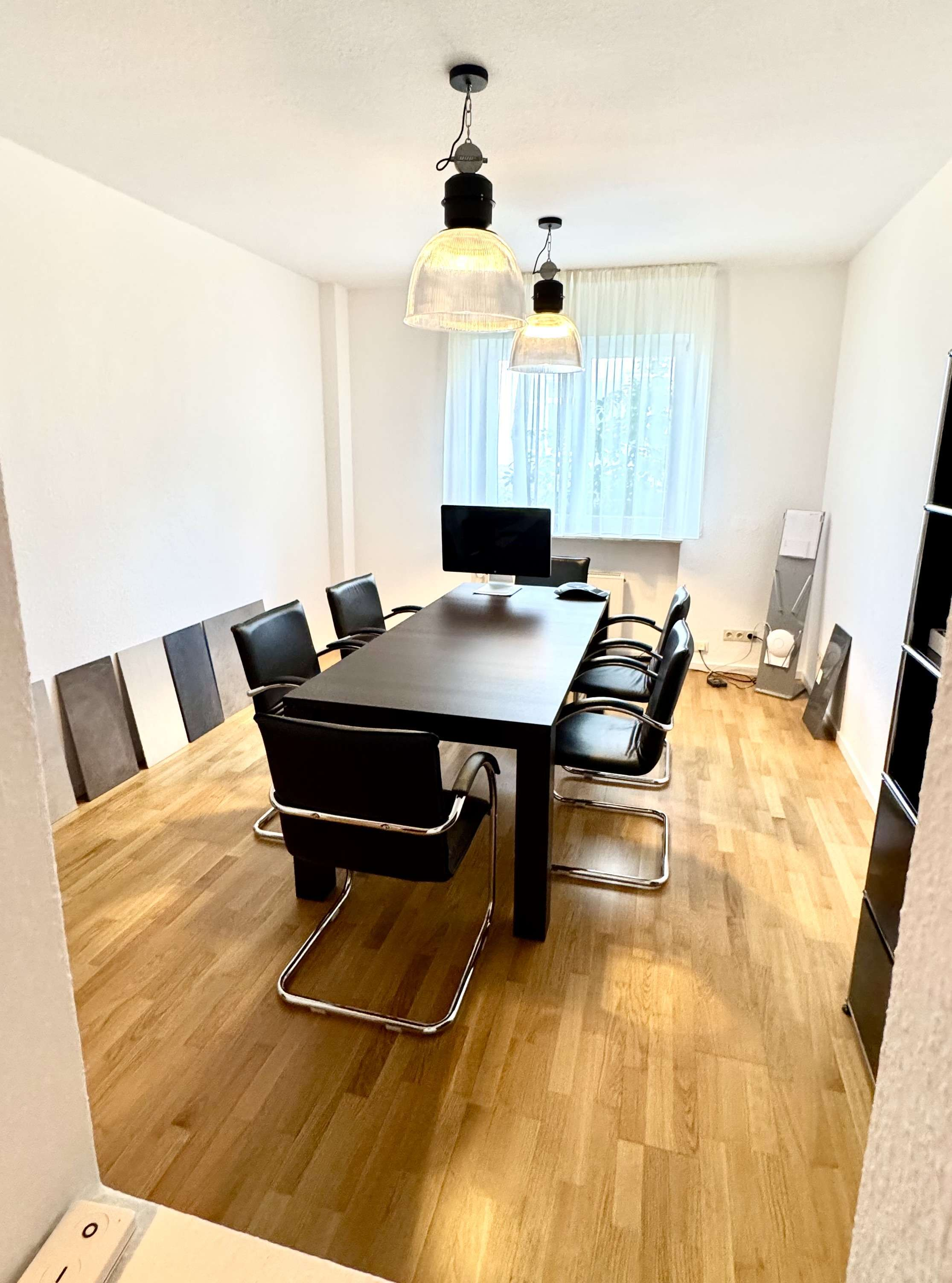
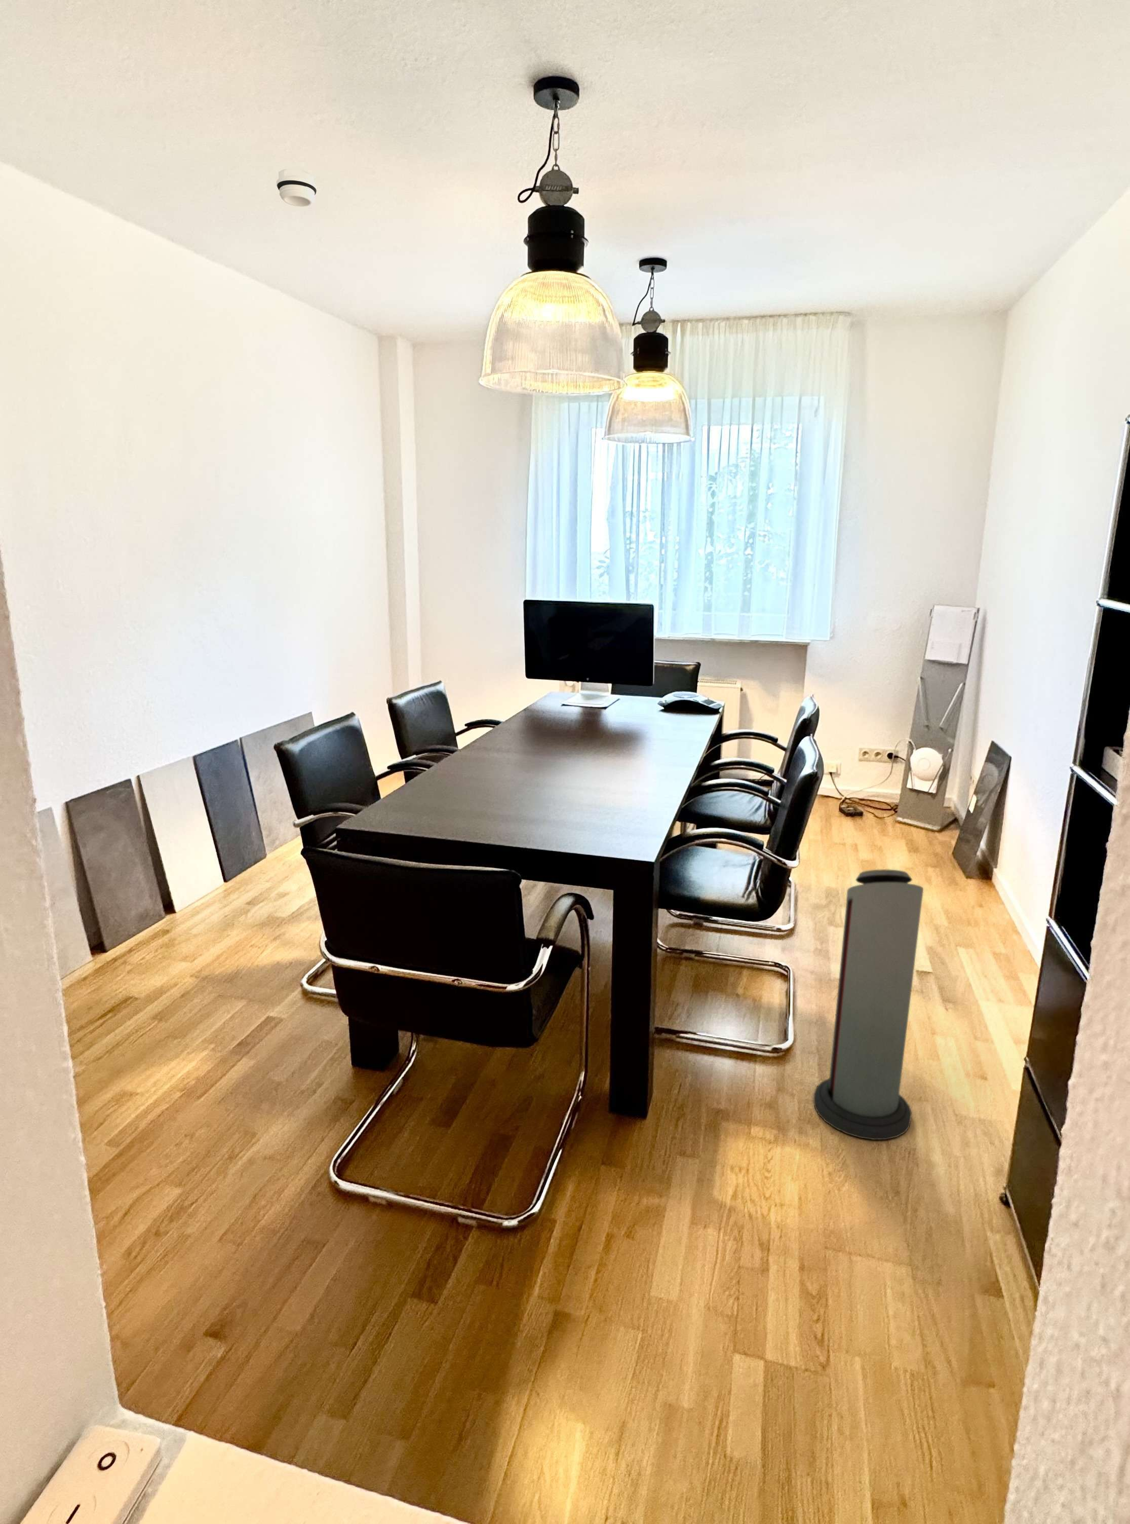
+ air purifier (874, 992)
+ smoke detector (297, 189)
